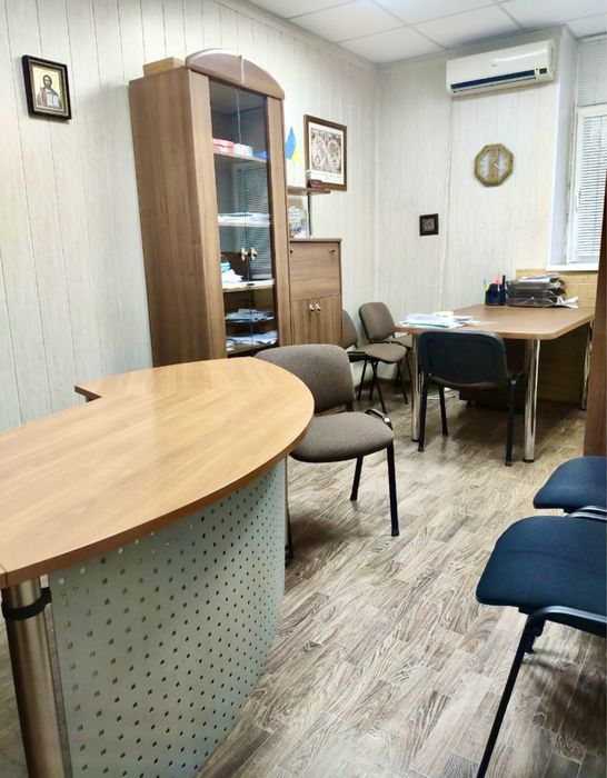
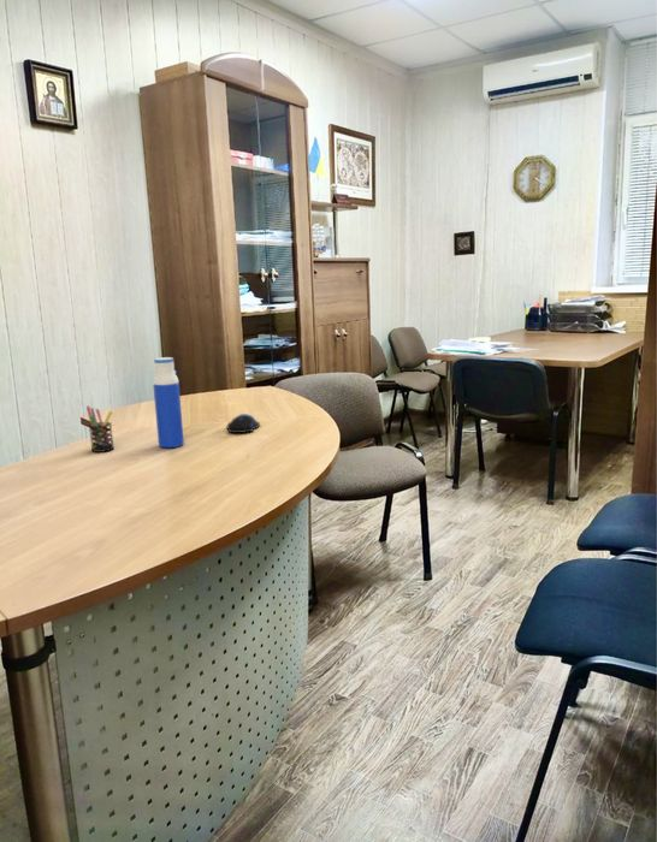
+ water bottle (167, 402)
+ pen holder (97, 428)
+ computer mouse (242, 421)
